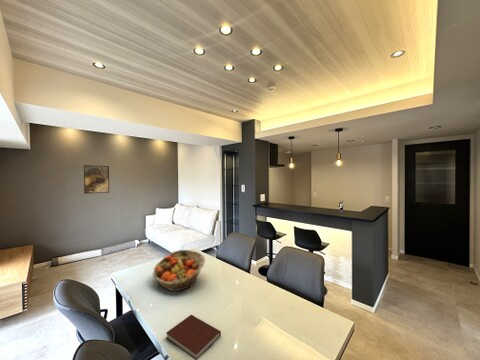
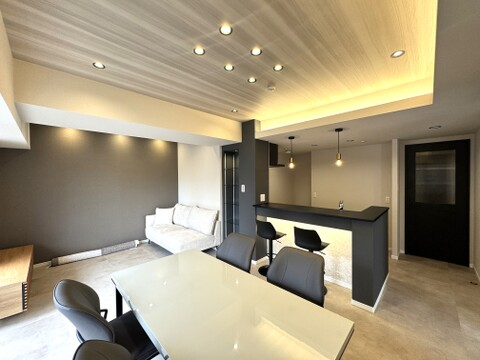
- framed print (97, 179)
- notebook (193, 334)
- fruit basket (179, 268)
